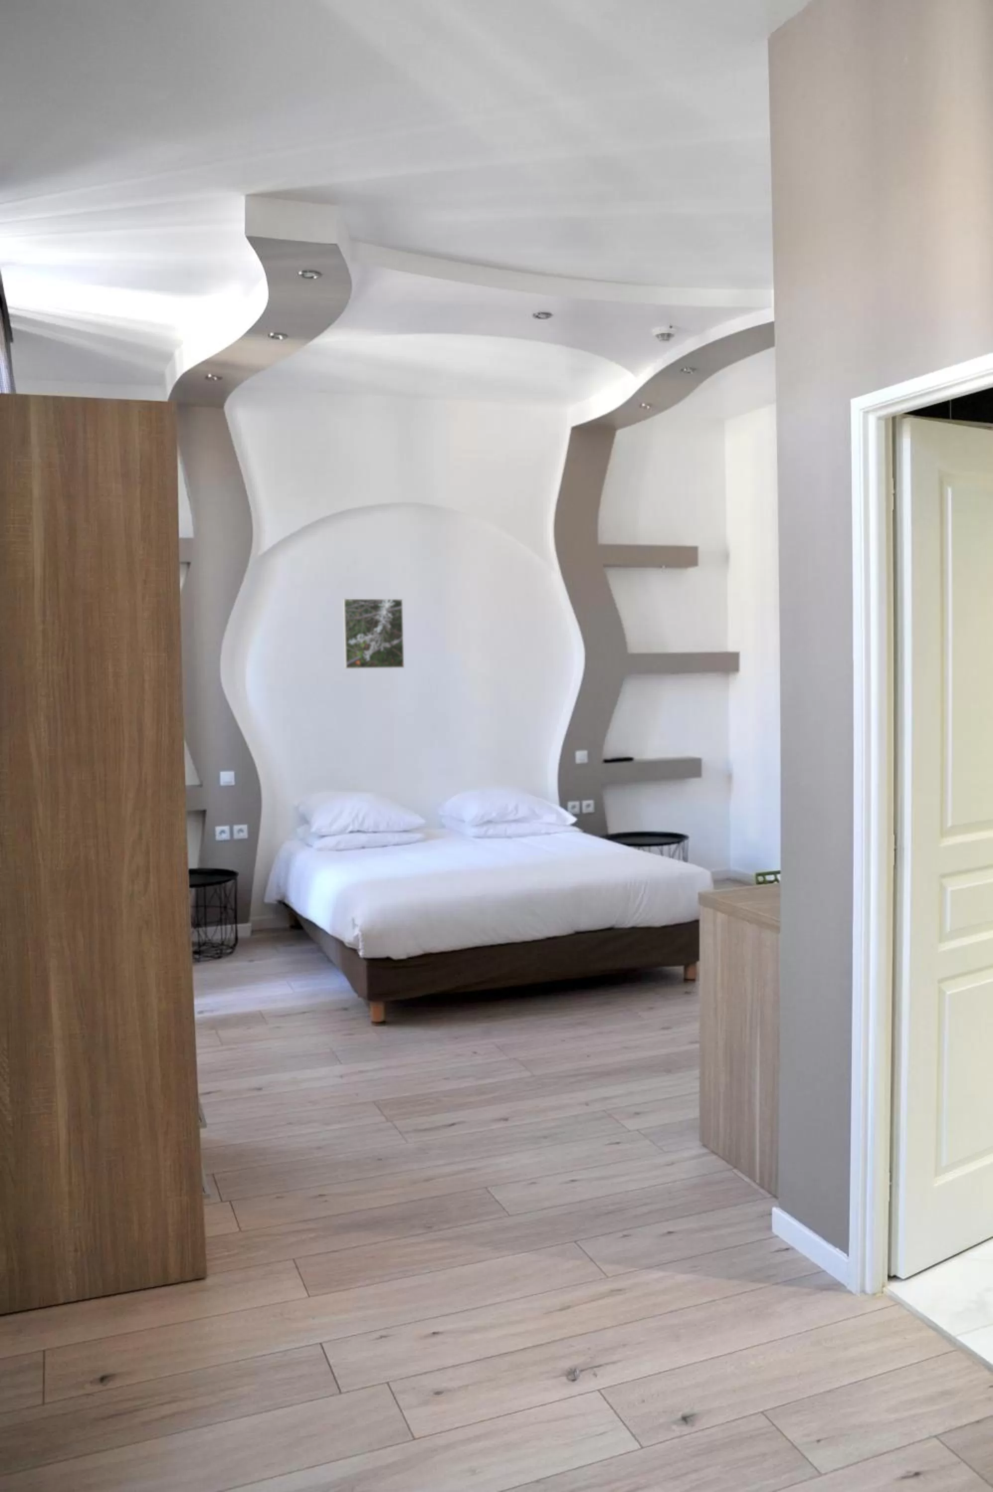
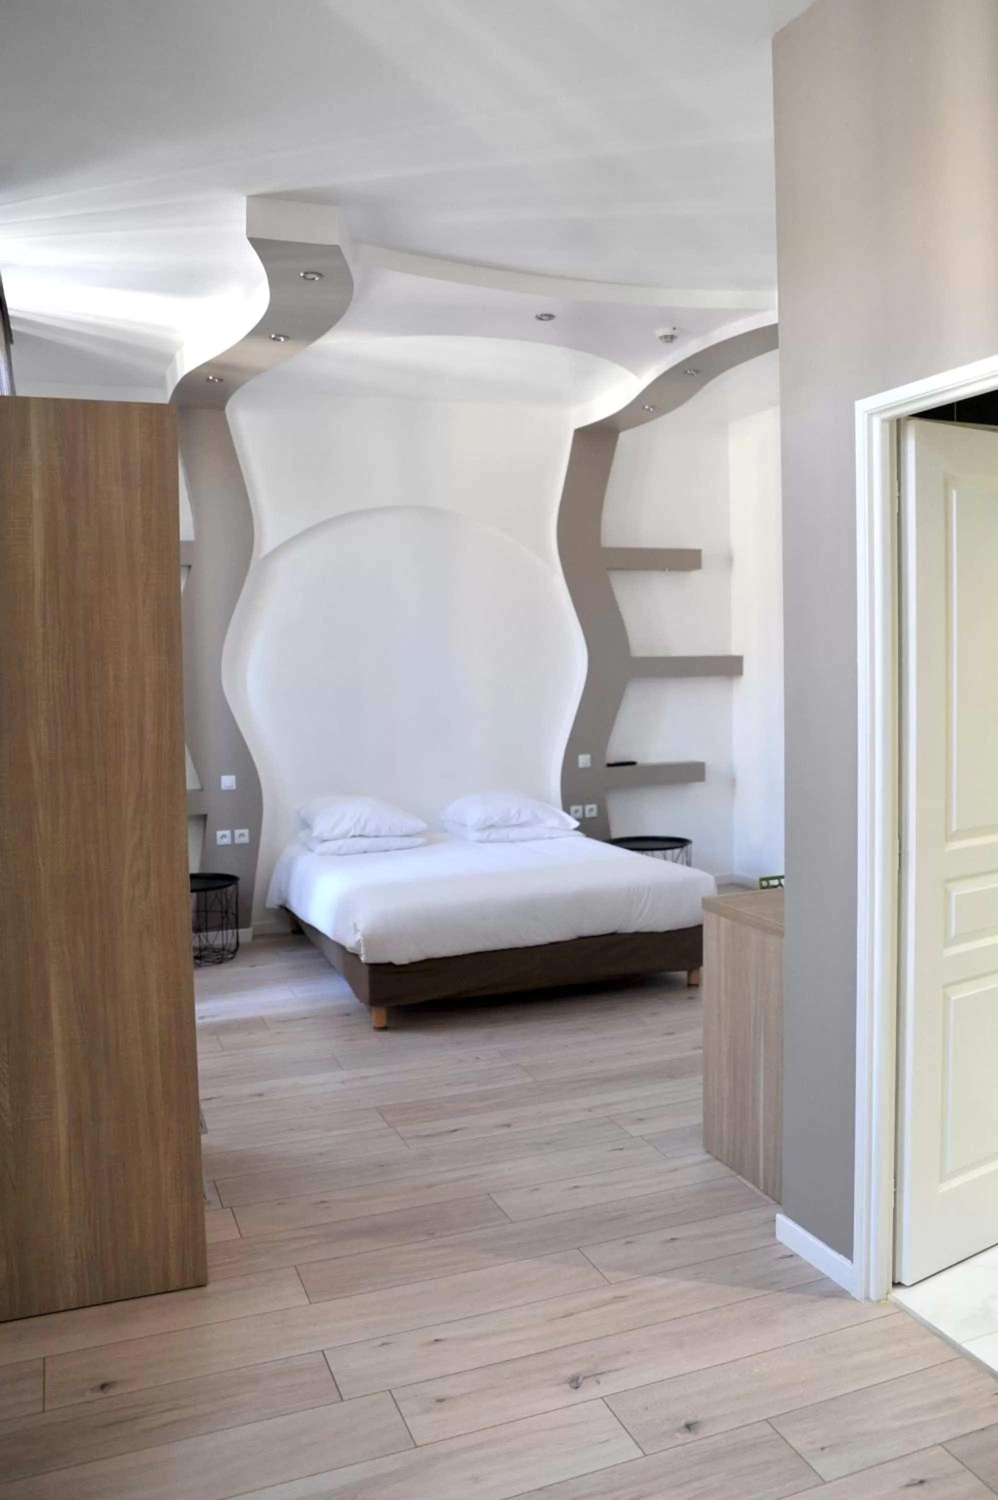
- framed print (373, 634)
